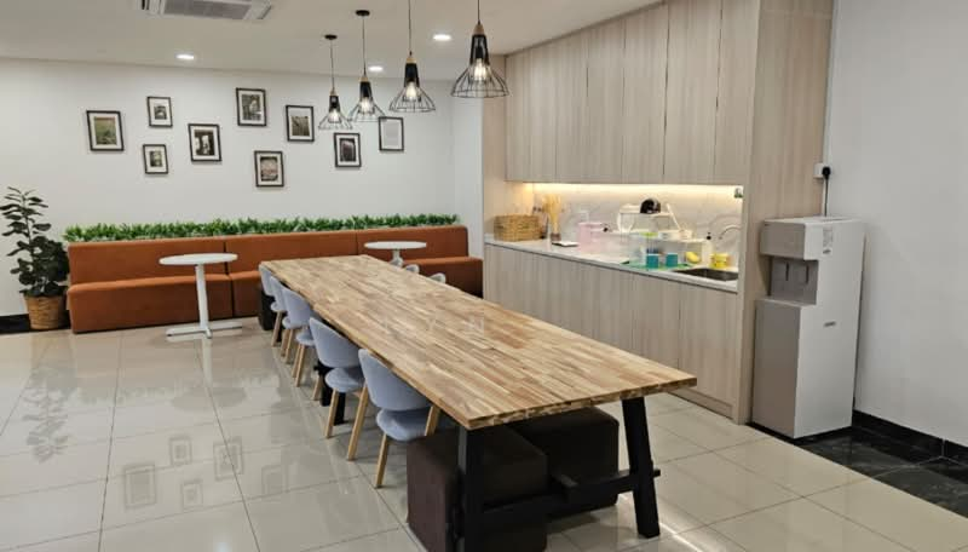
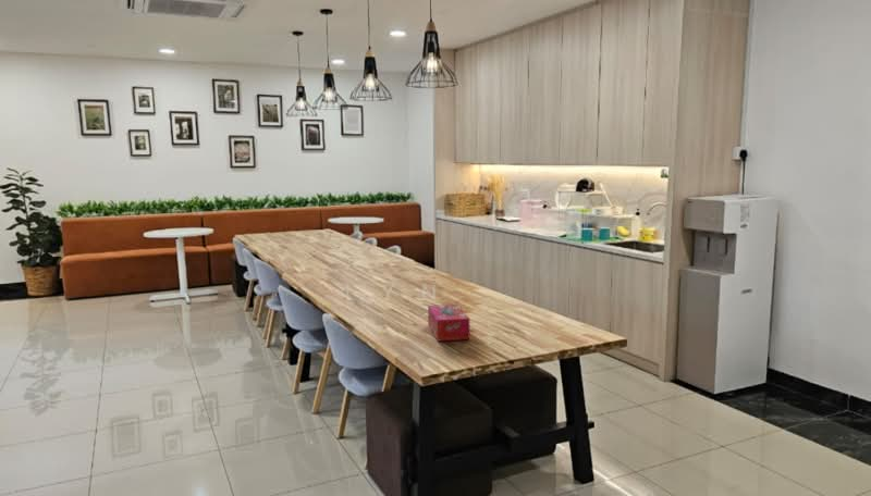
+ tissue box (447, 321)
